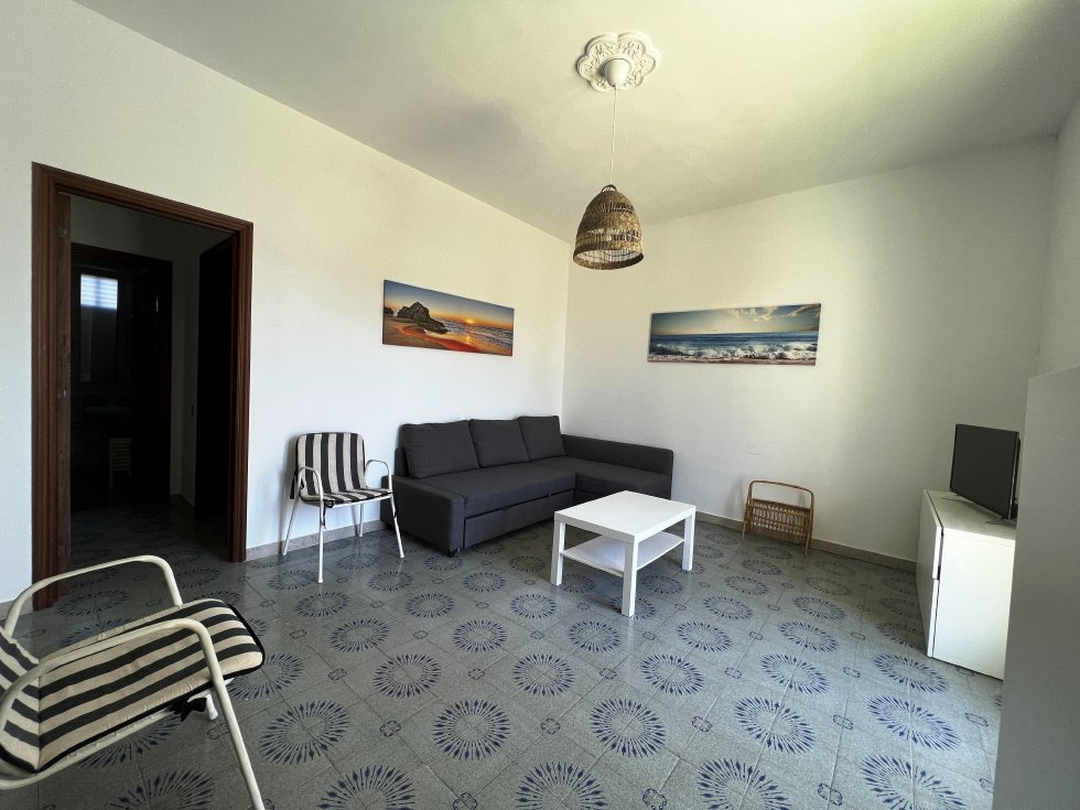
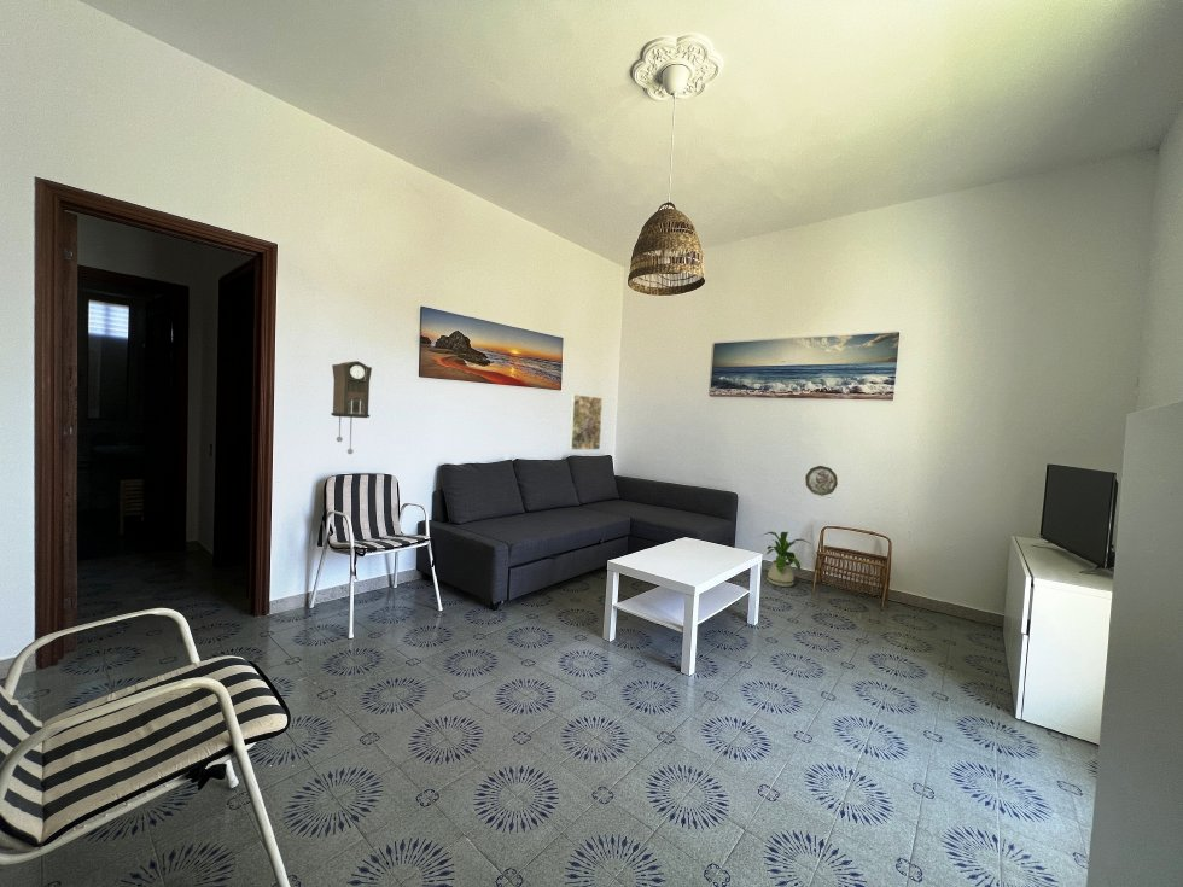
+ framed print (585, 422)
+ decorative plate (821, 480)
+ house plant (785, 554)
+ pendulum clock (350, 408)
